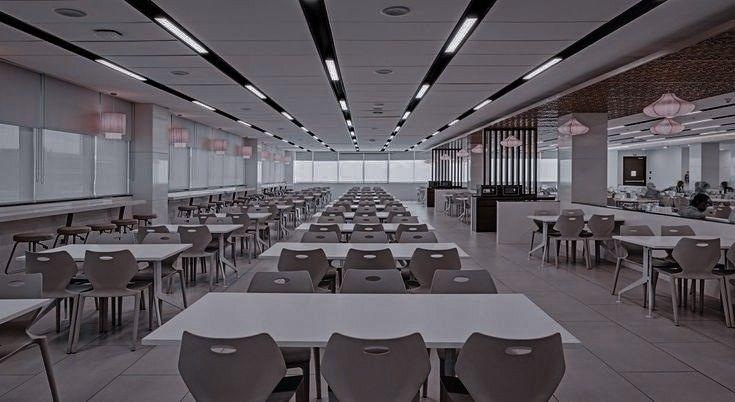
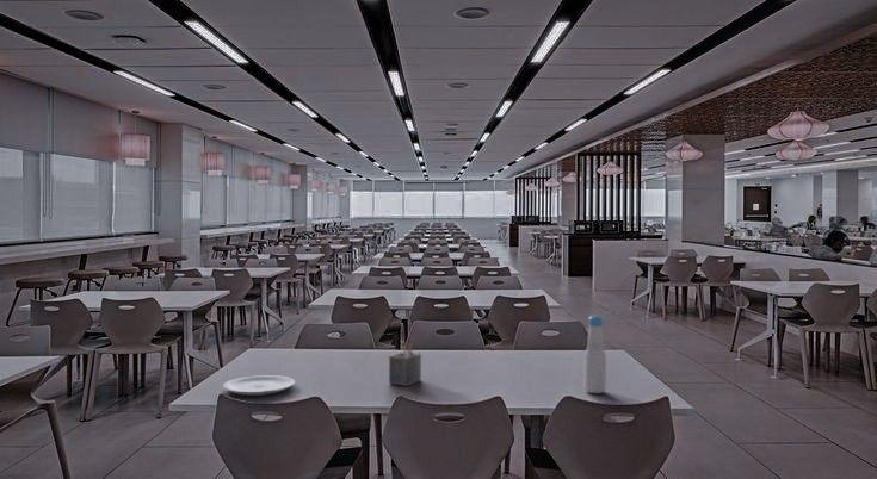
+ plate (259, 386)
+ napkin holder (404, 363)
+ bottle (594, 353)
